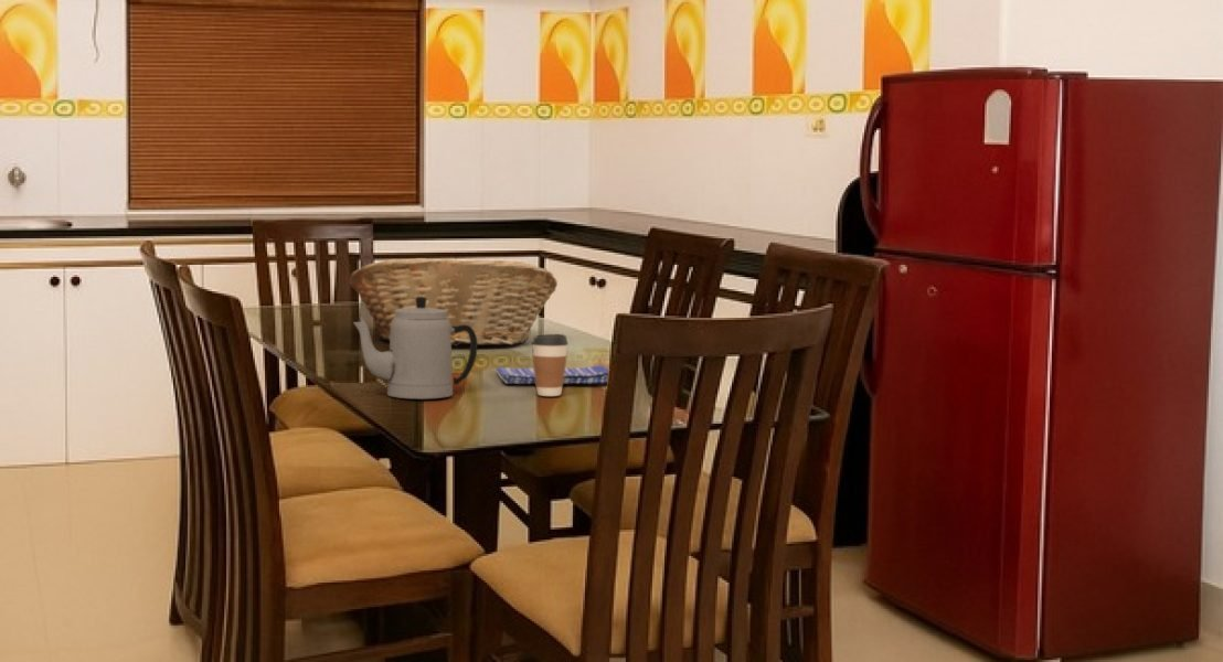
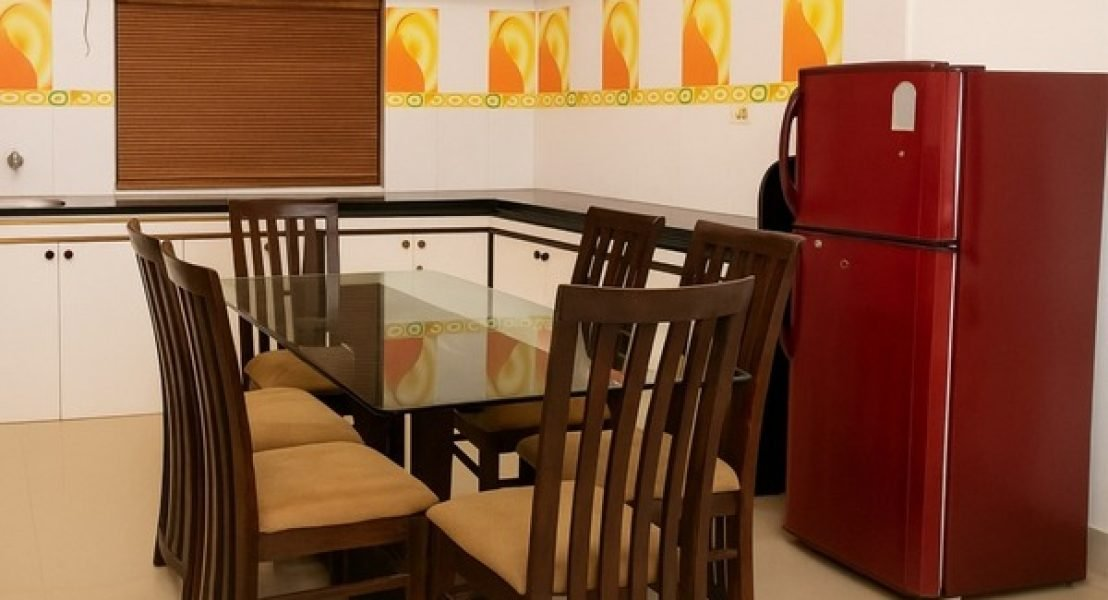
- coffee cup (549, 364)
- fruit basket (453, 298)
- dish towel (564, 373)
- teapot (415, 345)
